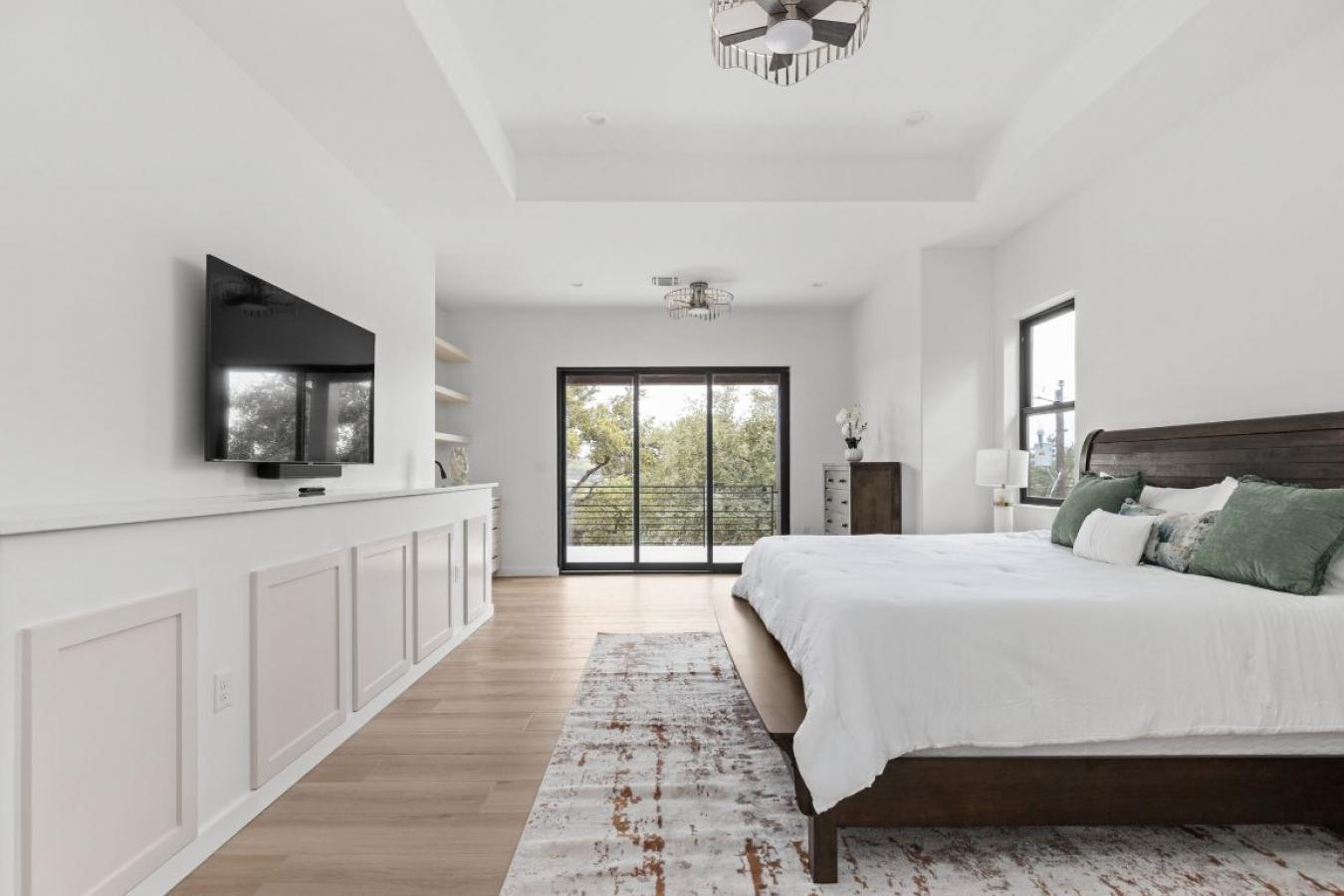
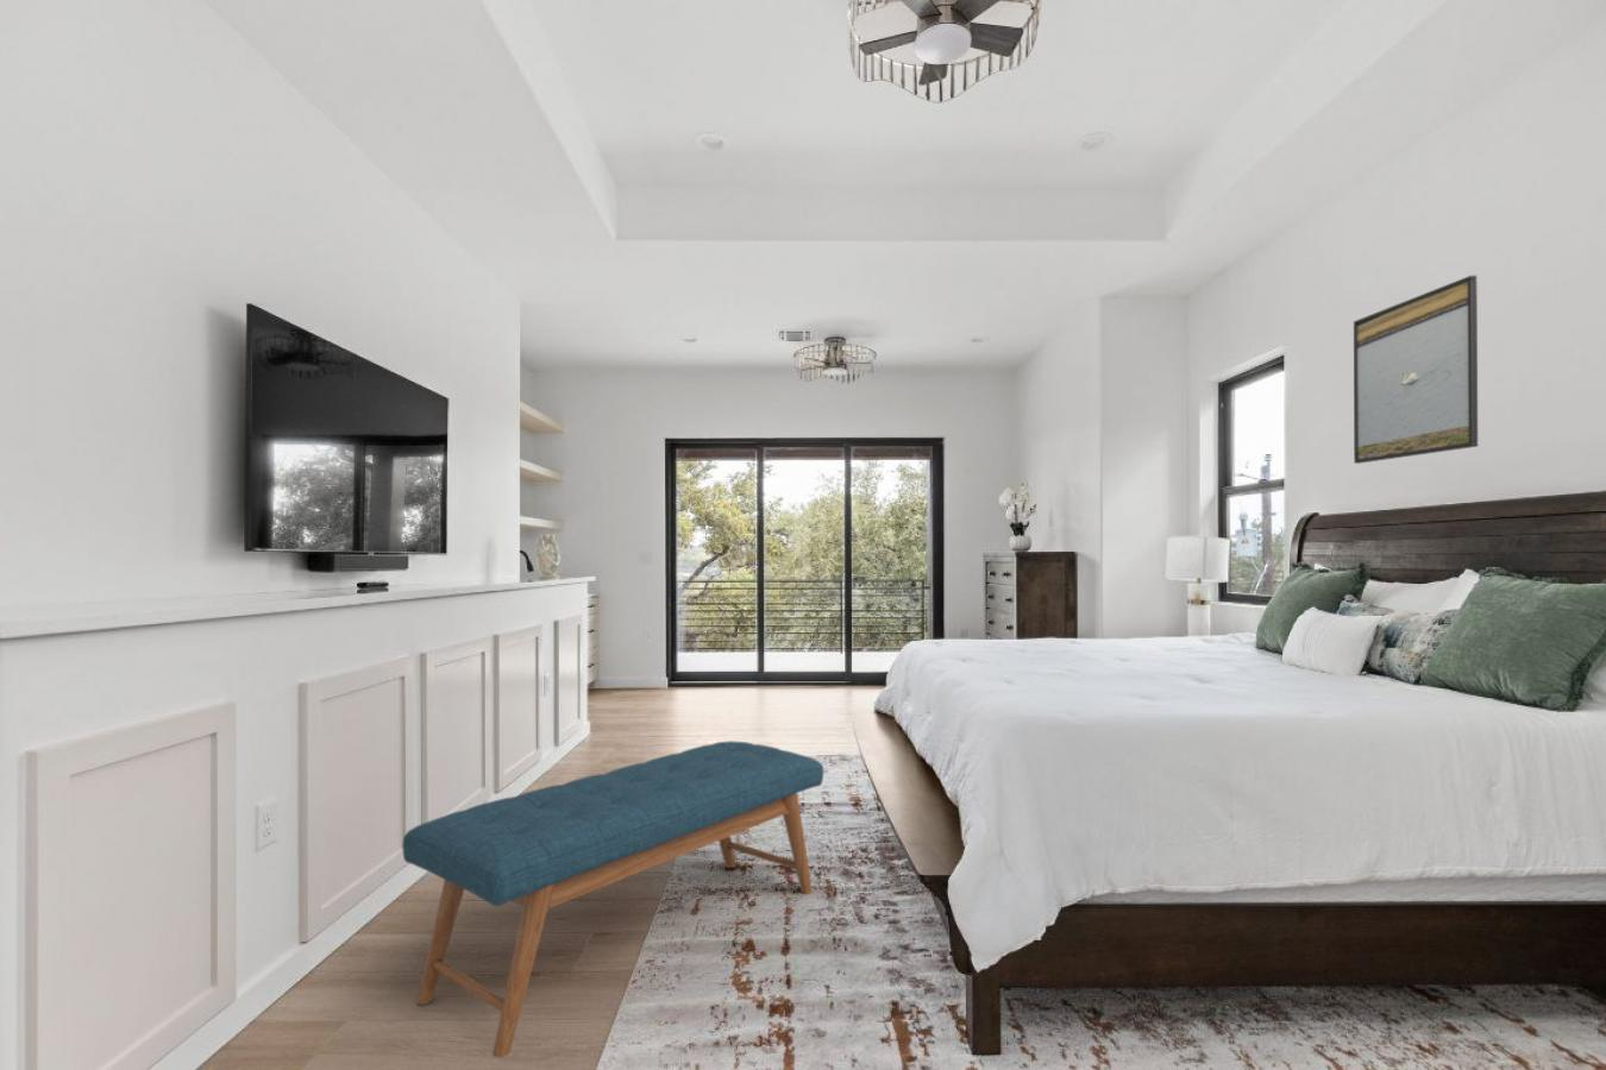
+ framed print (1410, 377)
+ bench (642, 859)
